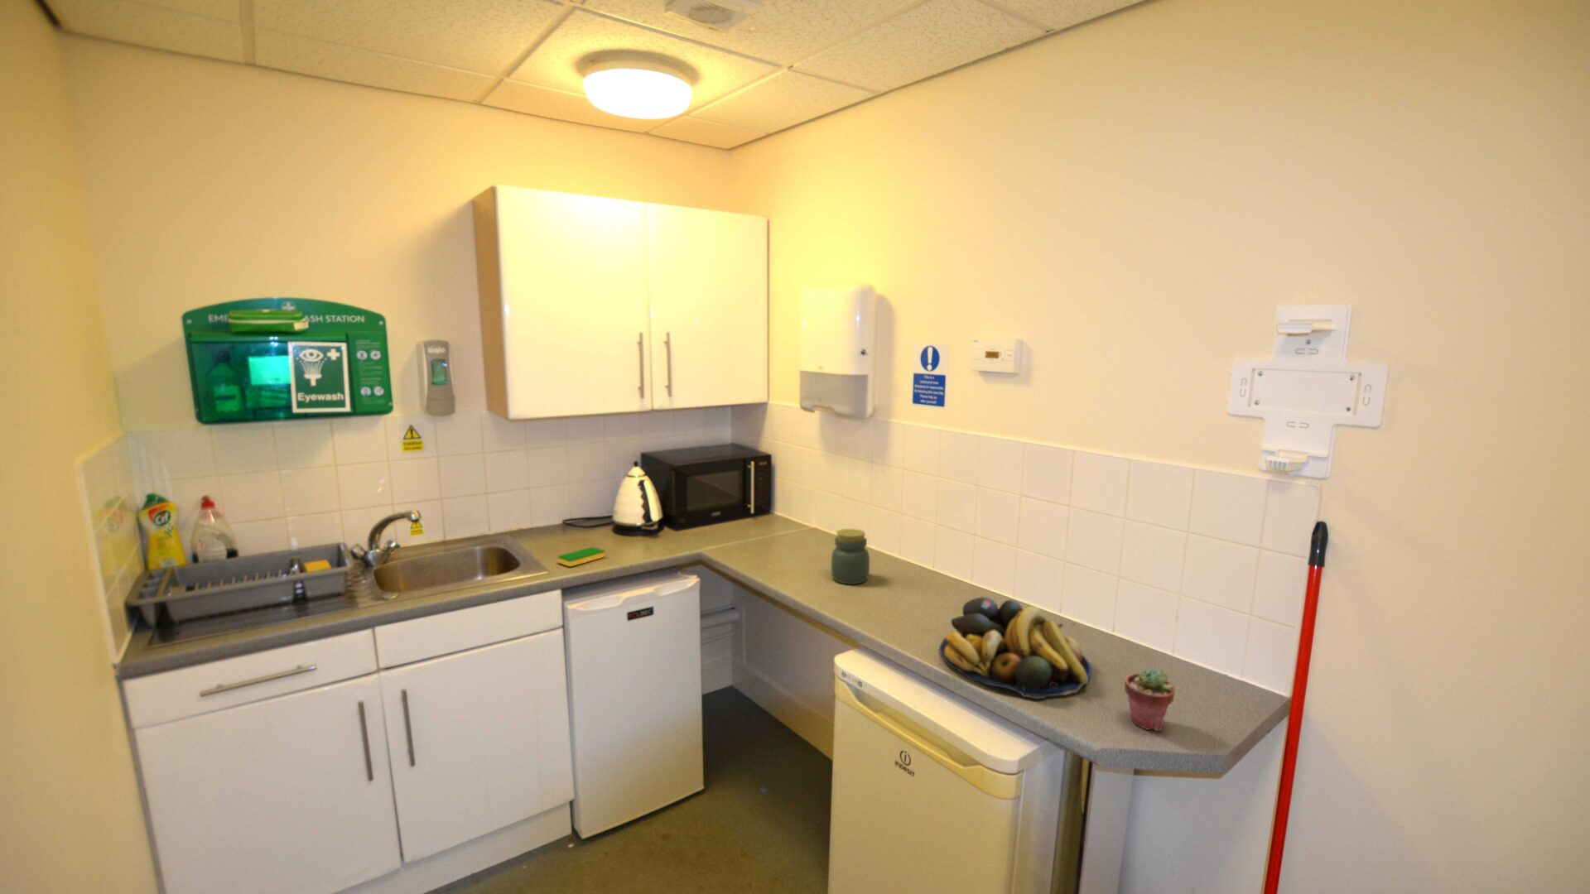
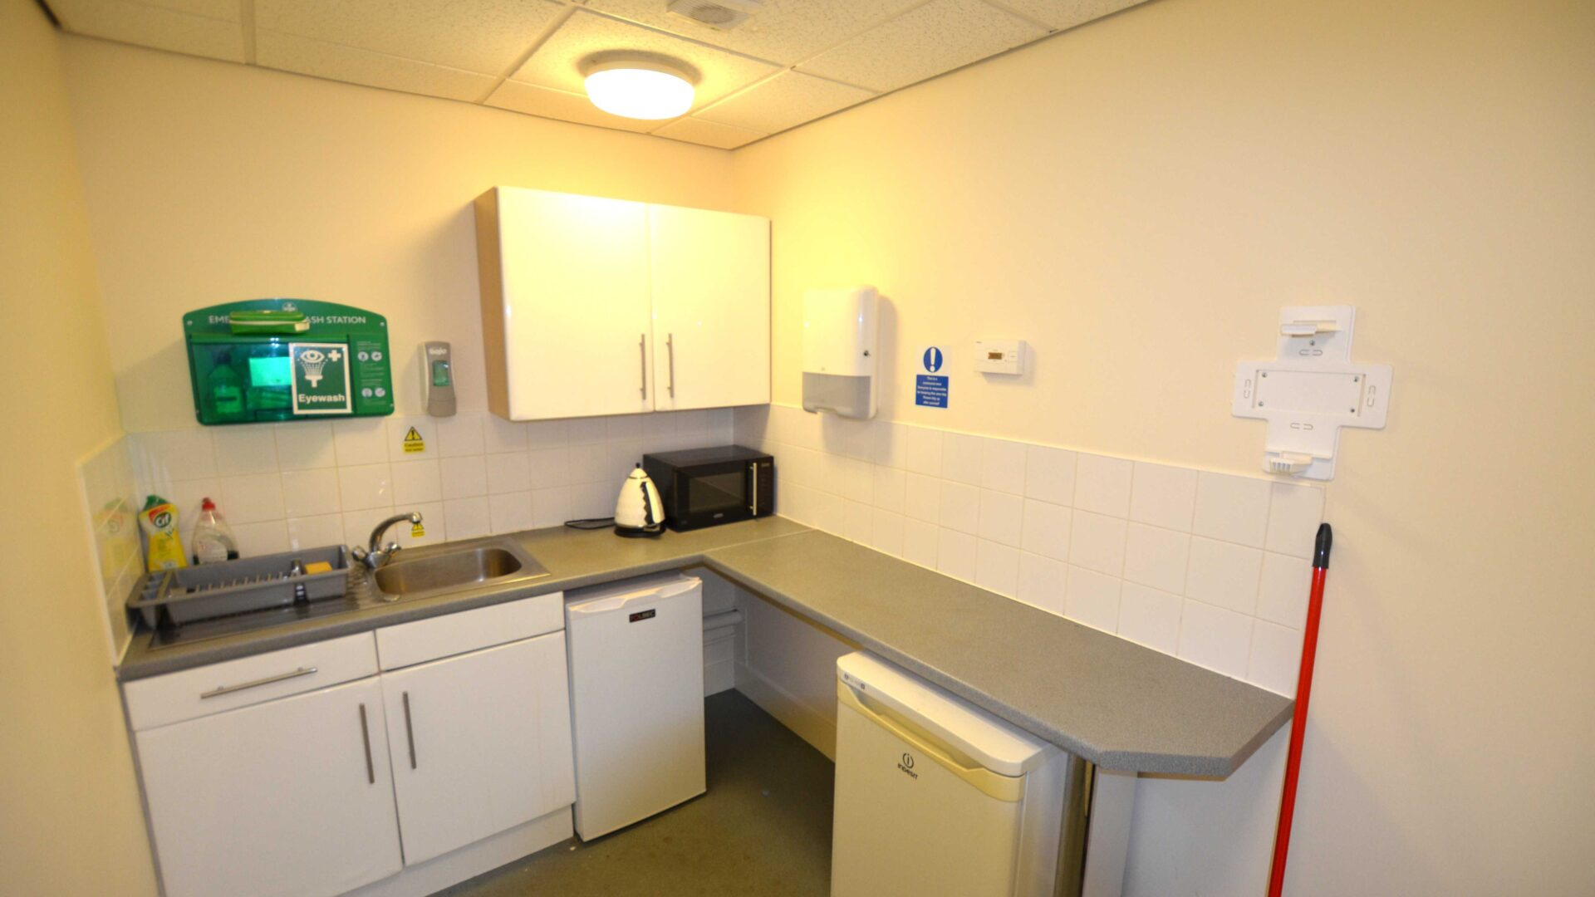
- dish sponge (581, 557)
- fruit bowl (1016, 634)
- jar (851, 556)
- potted succulent (1149, 694)
